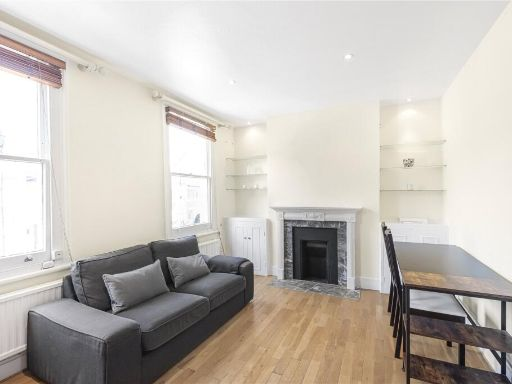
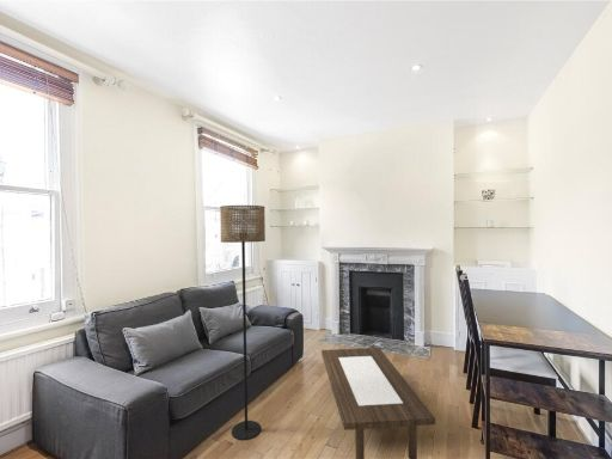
+ floor lamp (244, 318)
+ coffee table (366, 396)
